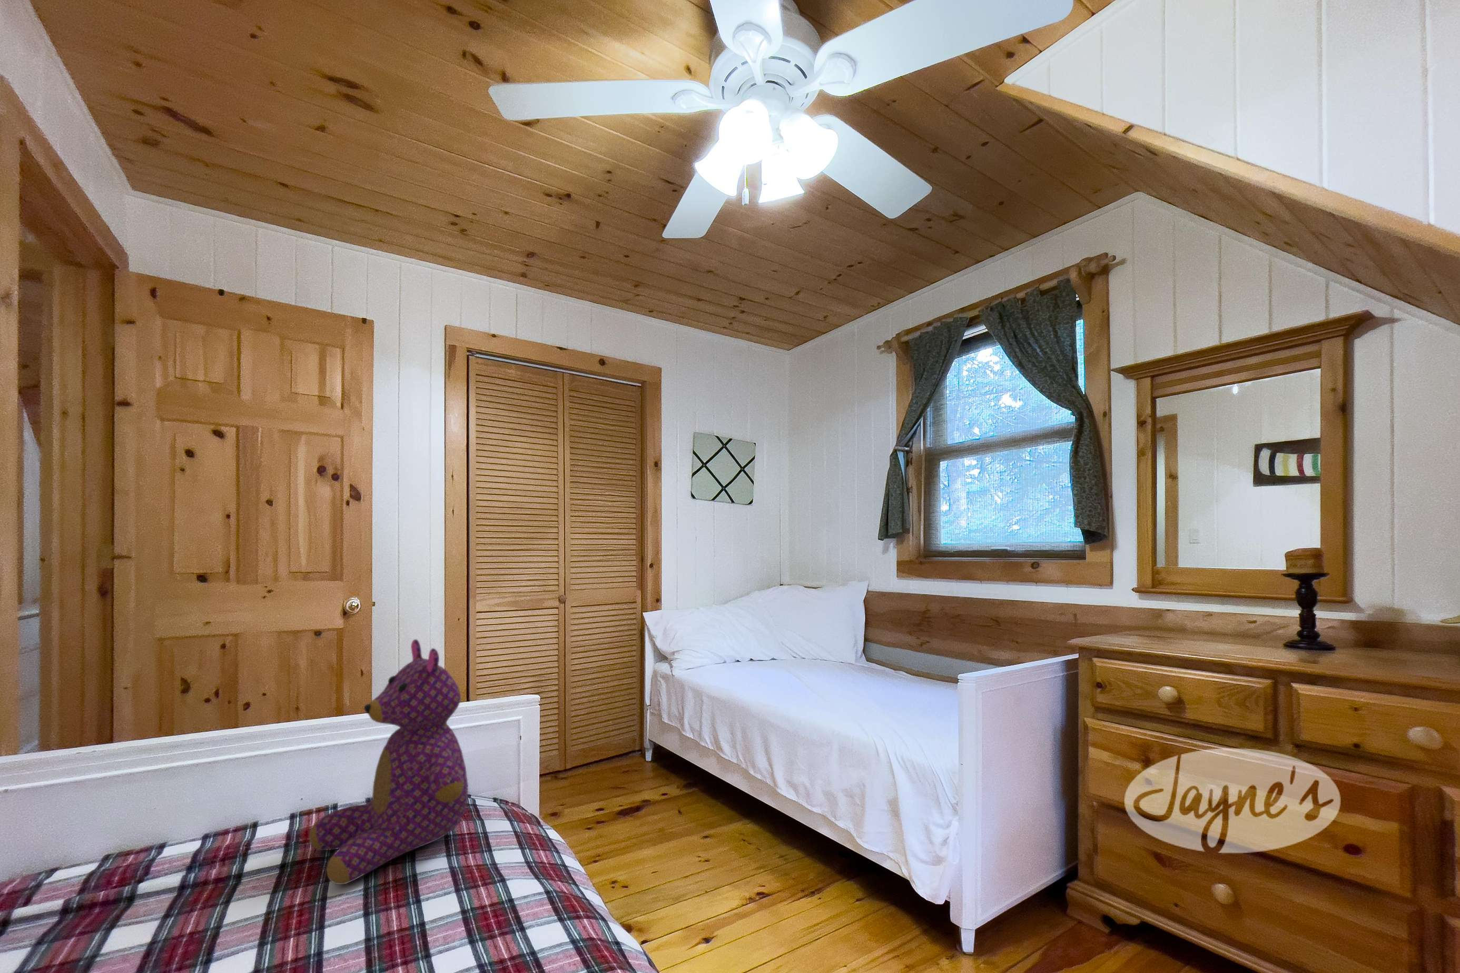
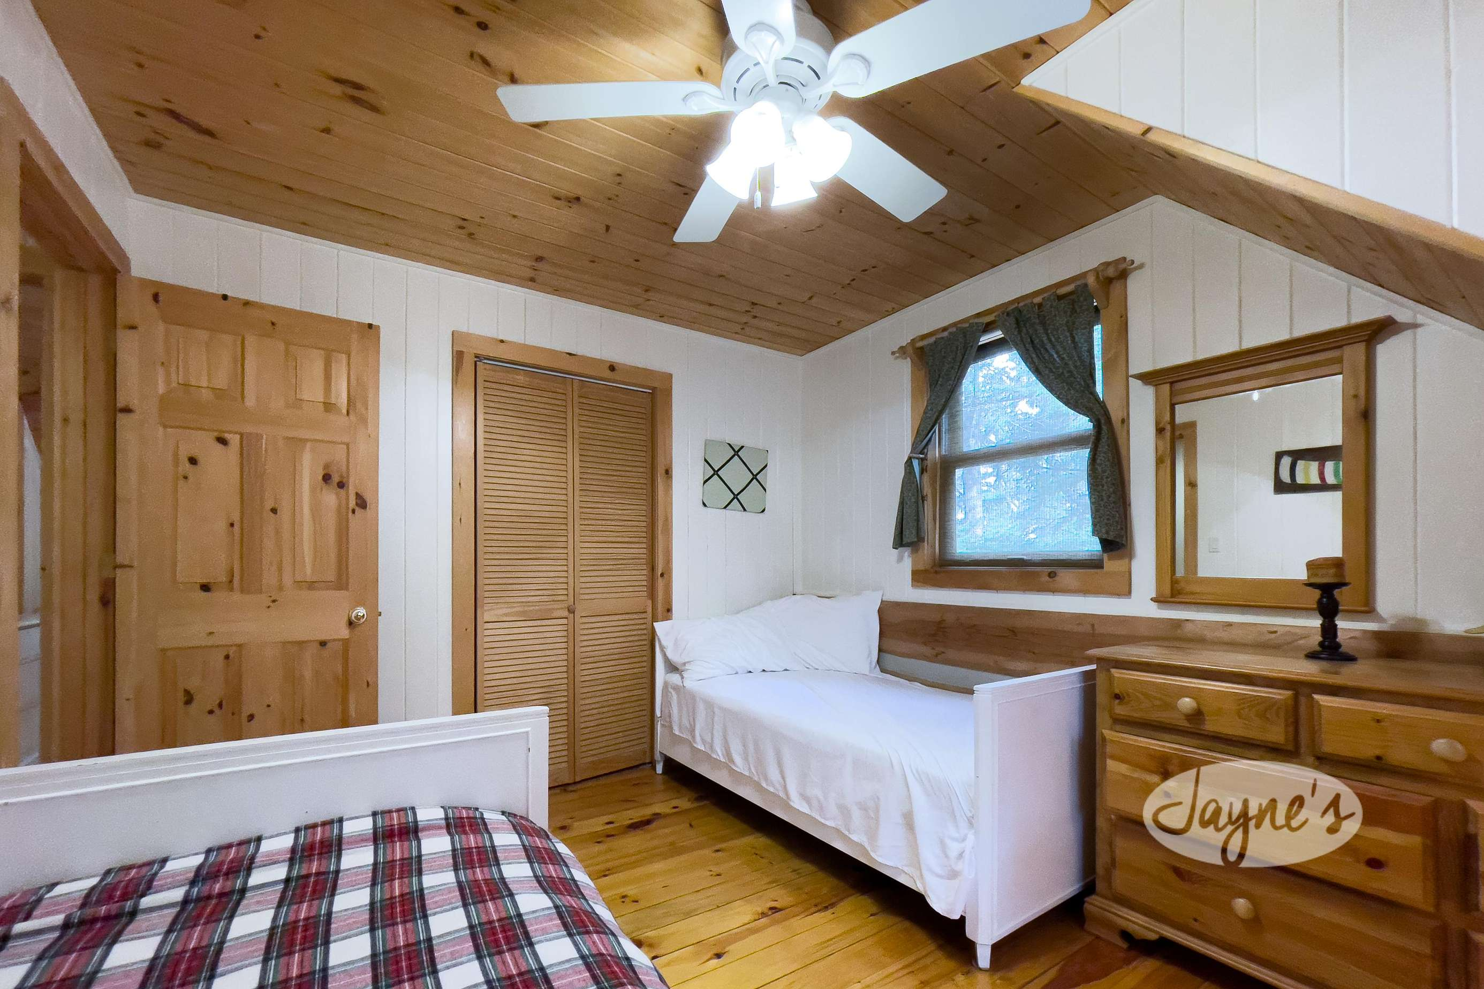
- teddy bear (393, 747)
